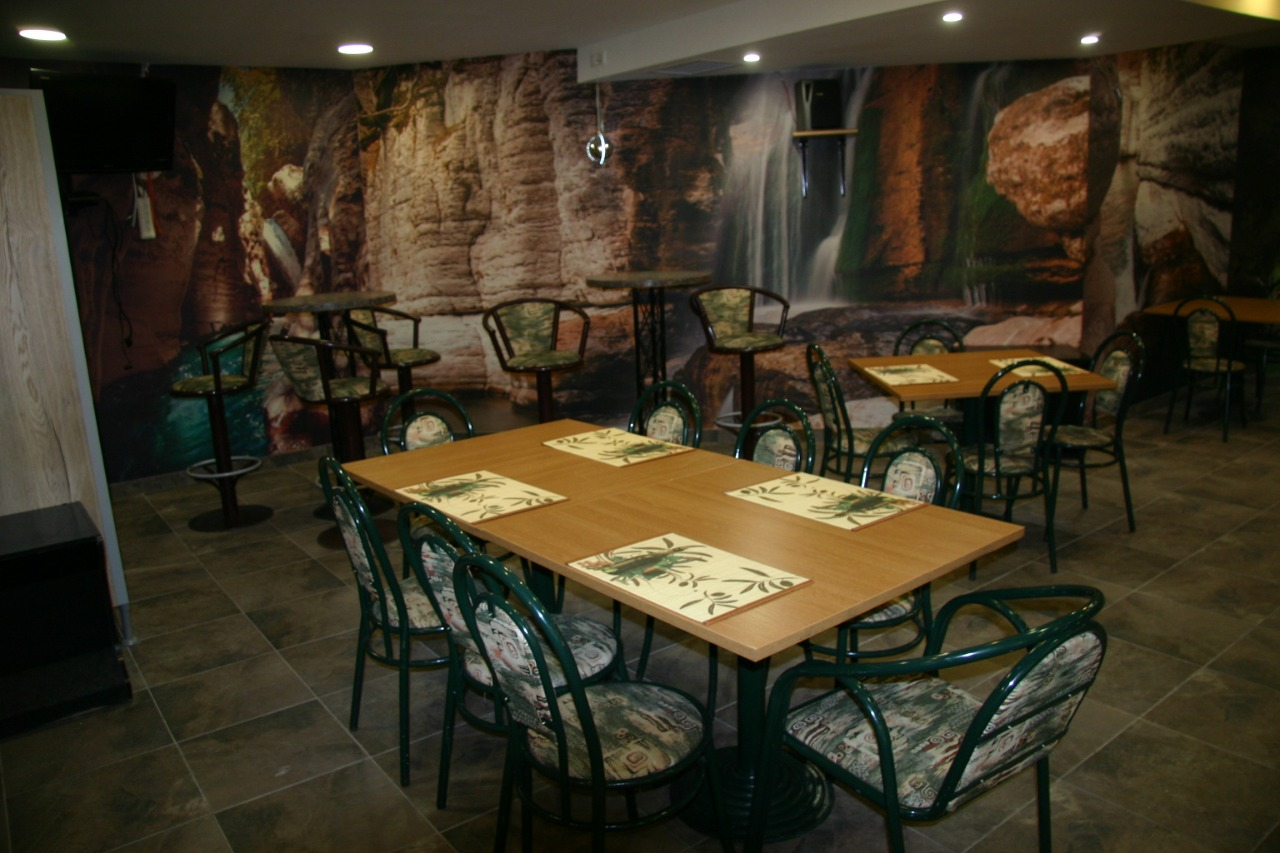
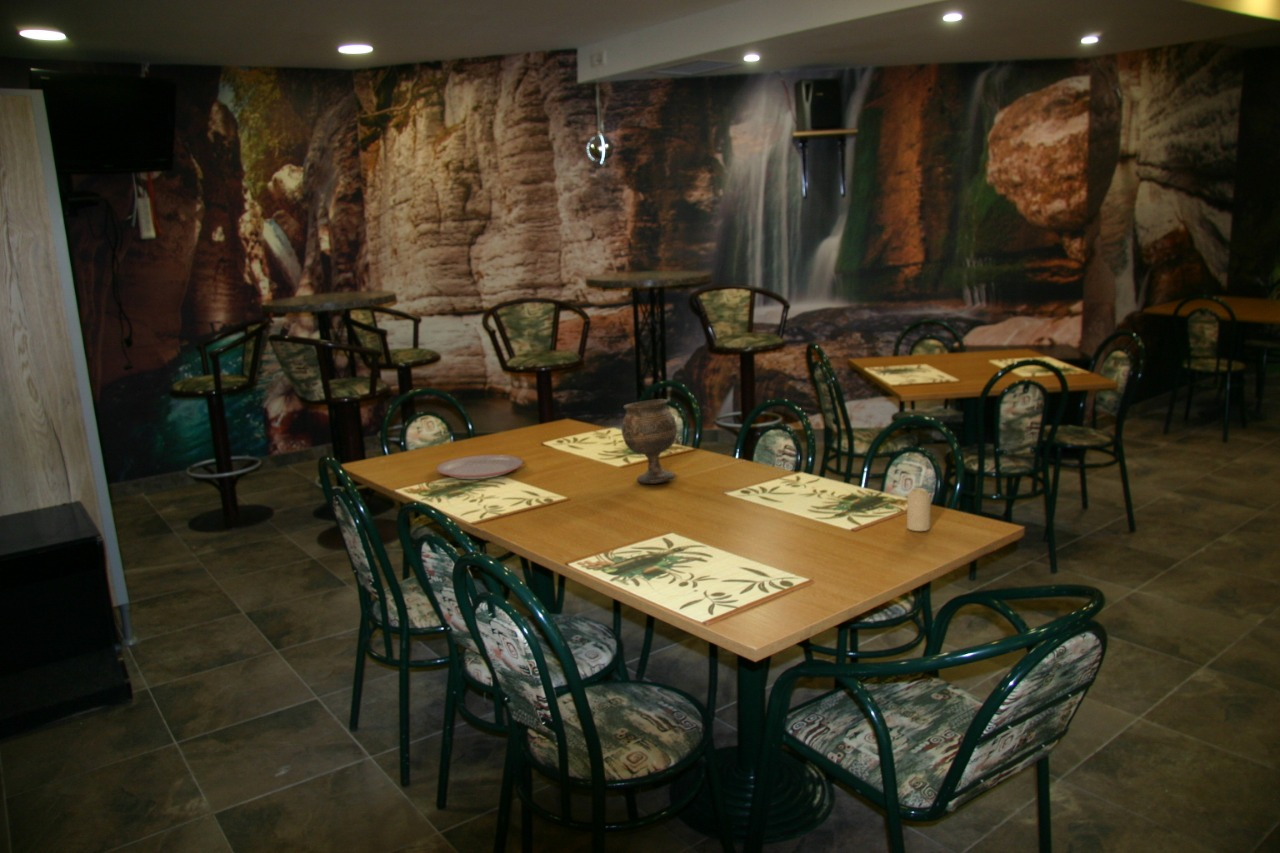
+ goblet (649, 441)
+ plate (480, 468)
+ candle (918, 508)
